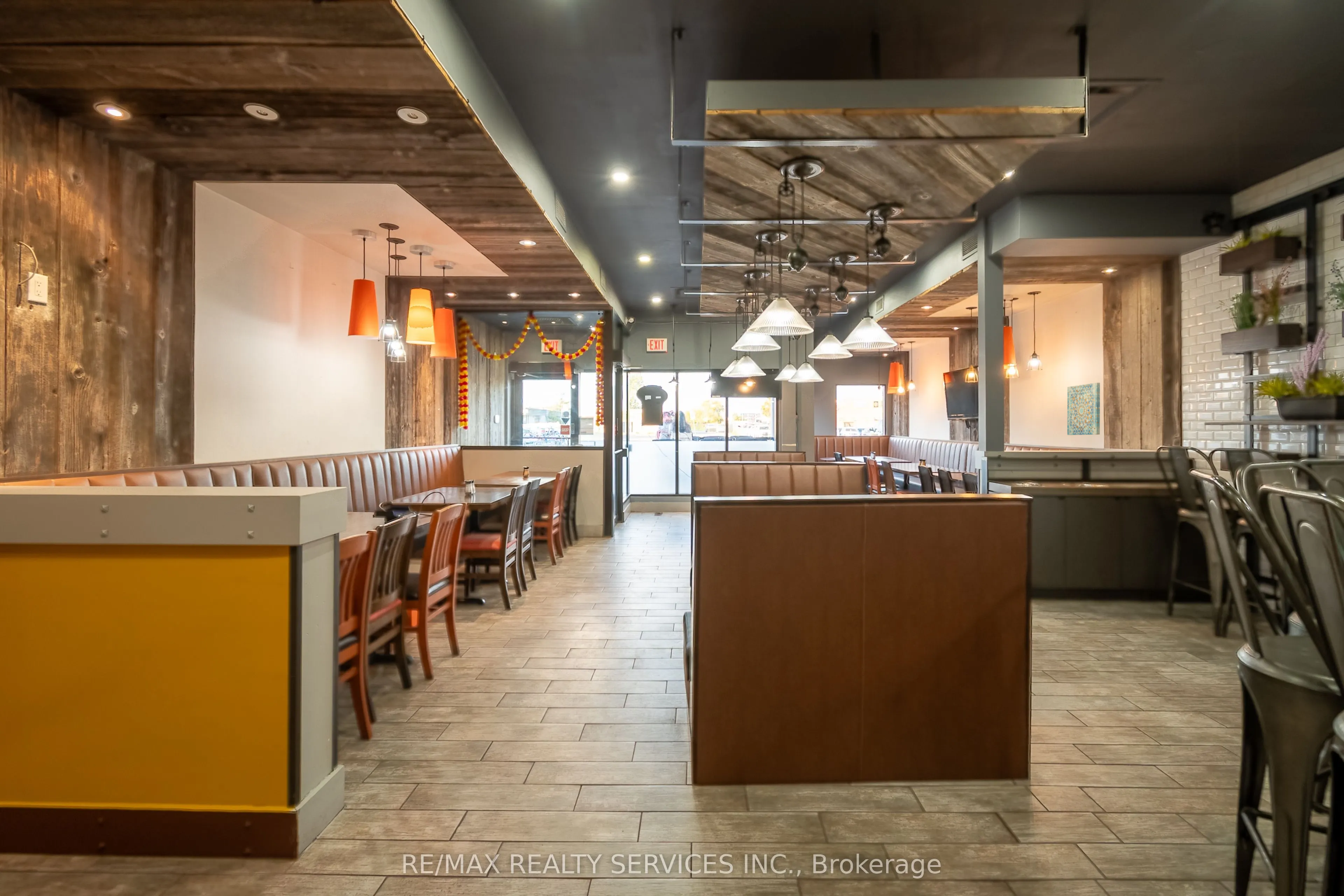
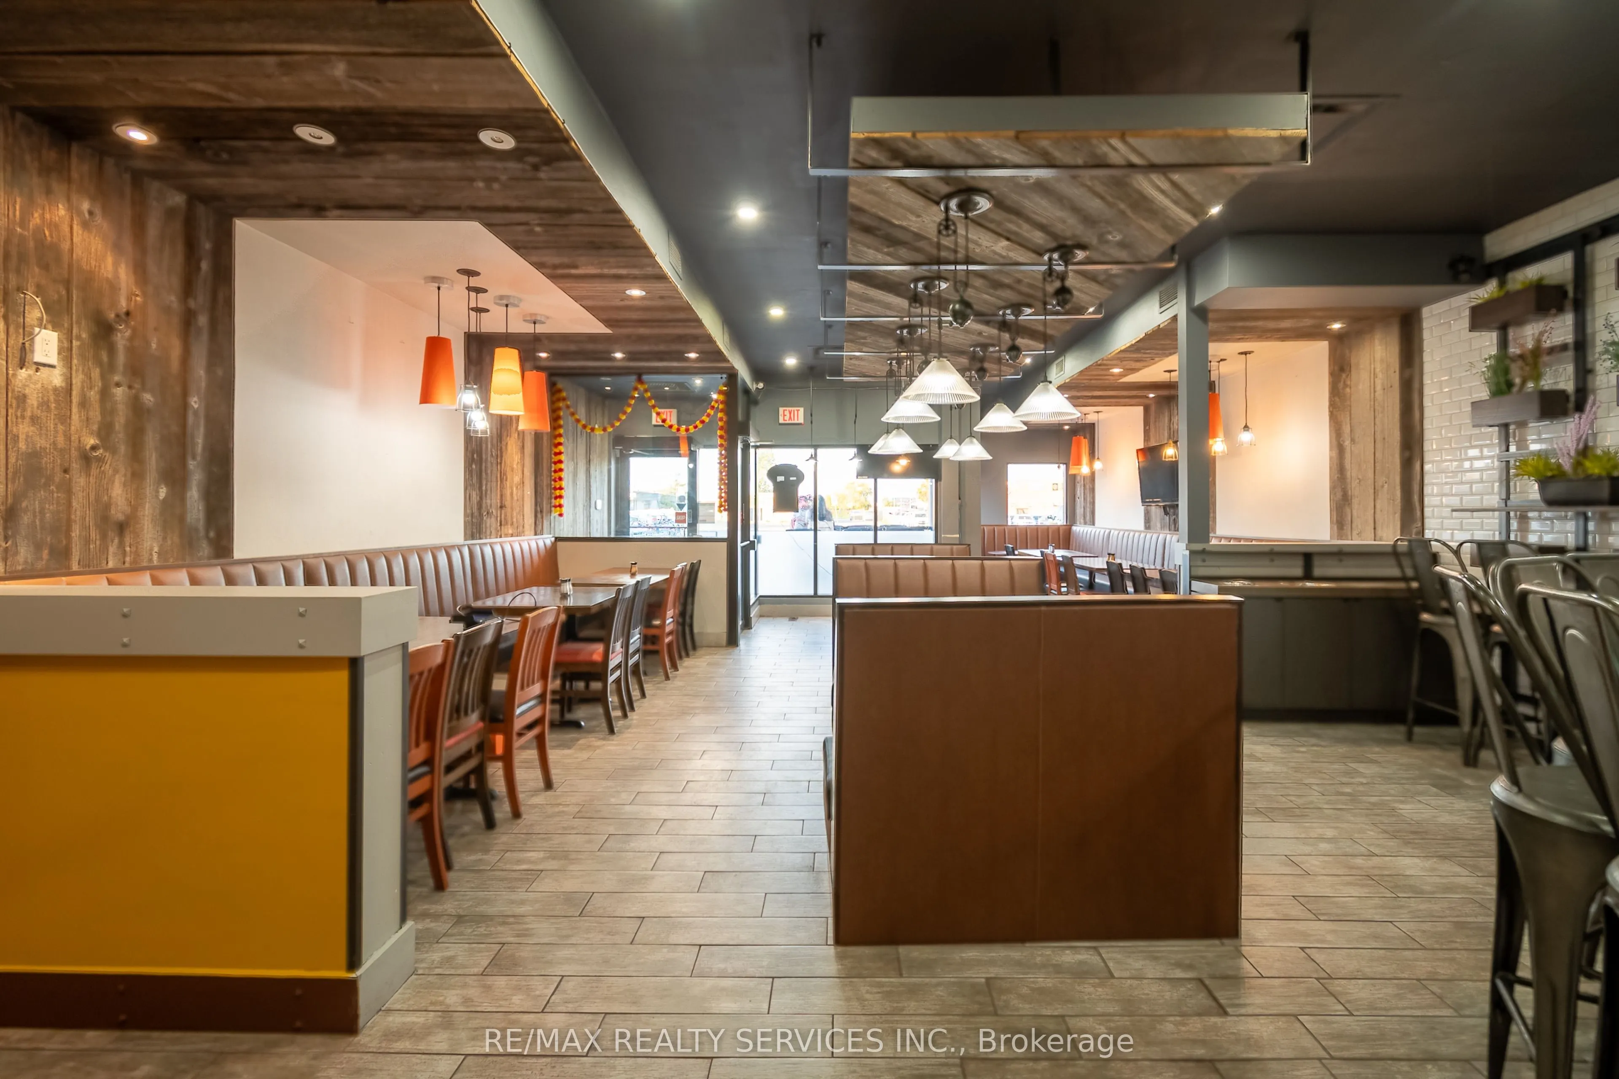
- wall art (1083, 410)
